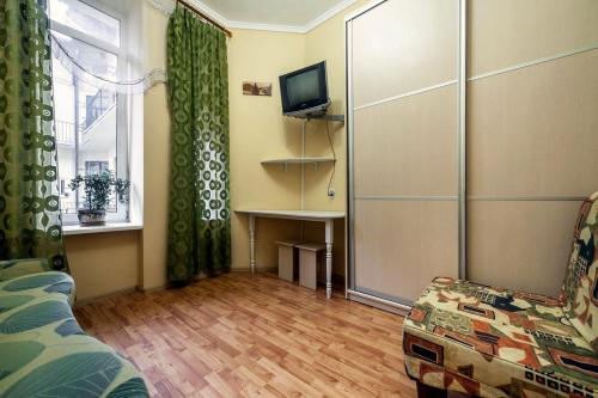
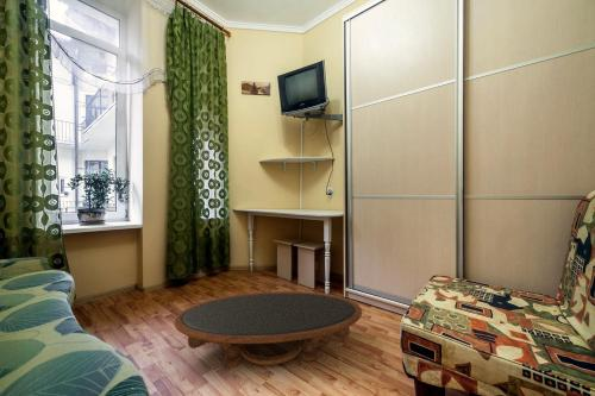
+ coffee table (271, 328)
